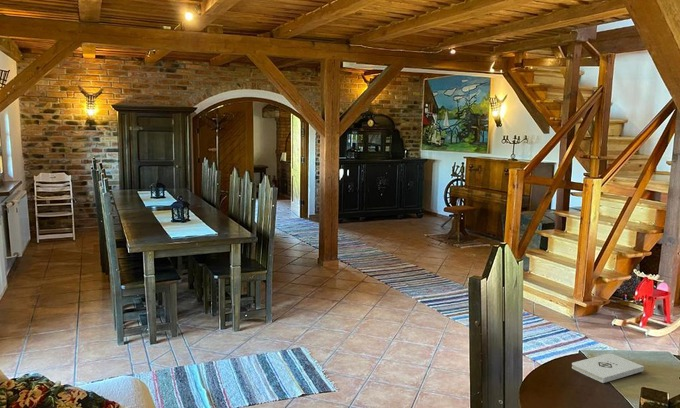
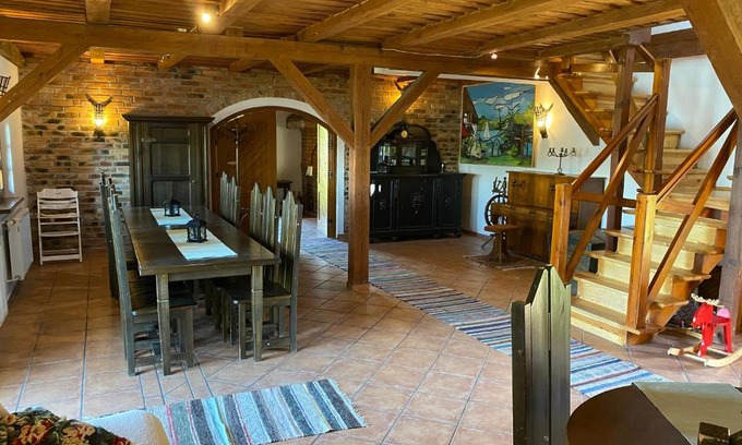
- notepad (606, 367)
